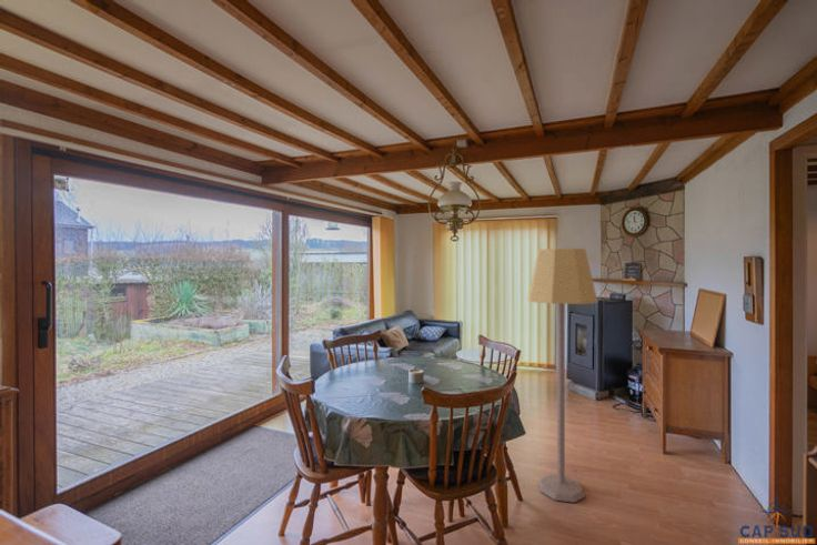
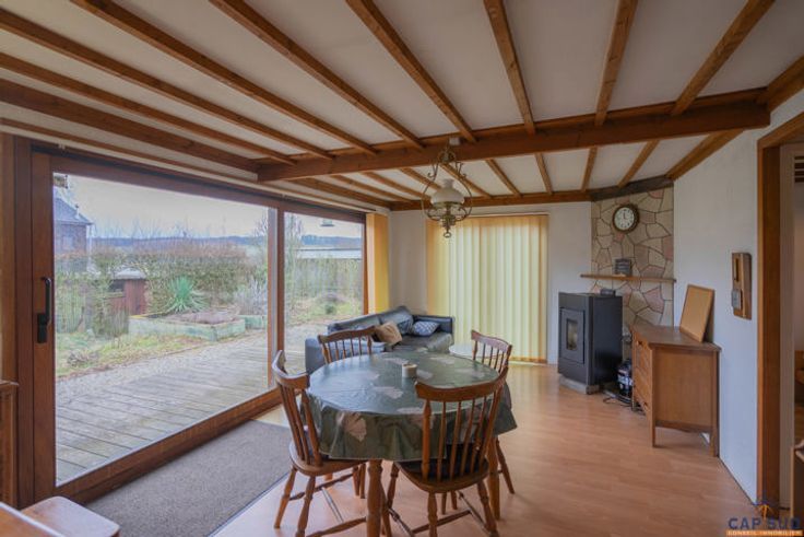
- lamp (561, 370)
